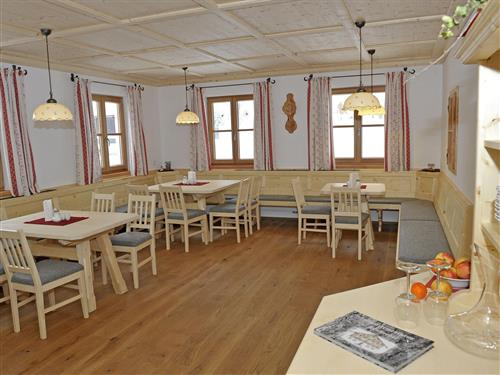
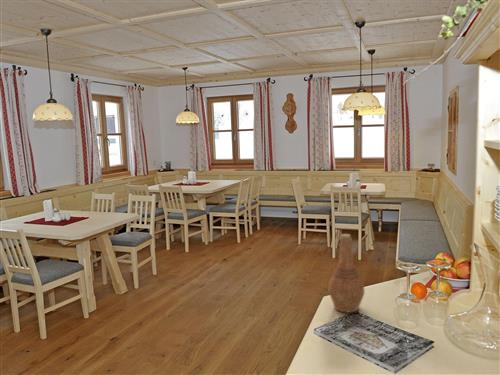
+ vase (346, 271)
